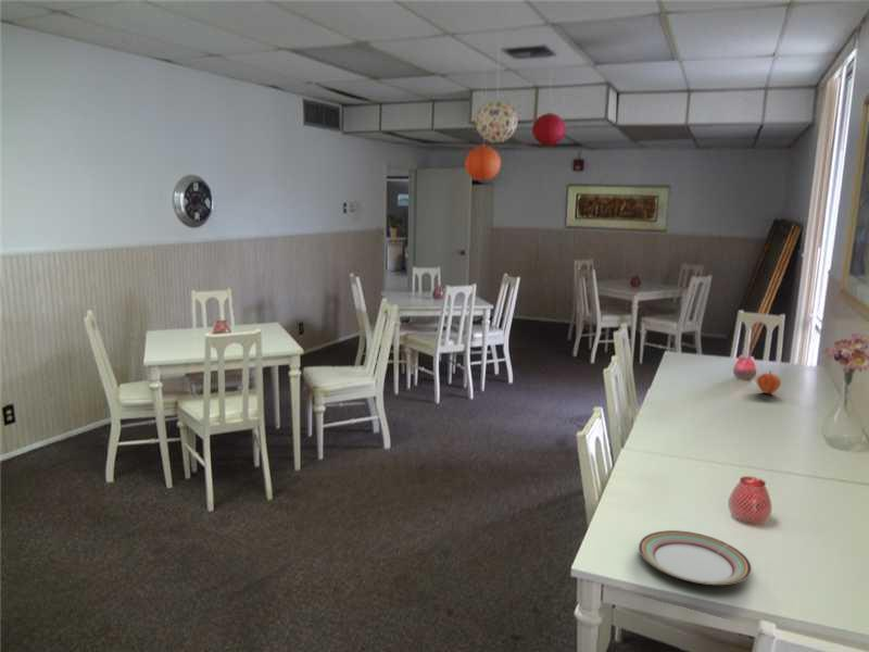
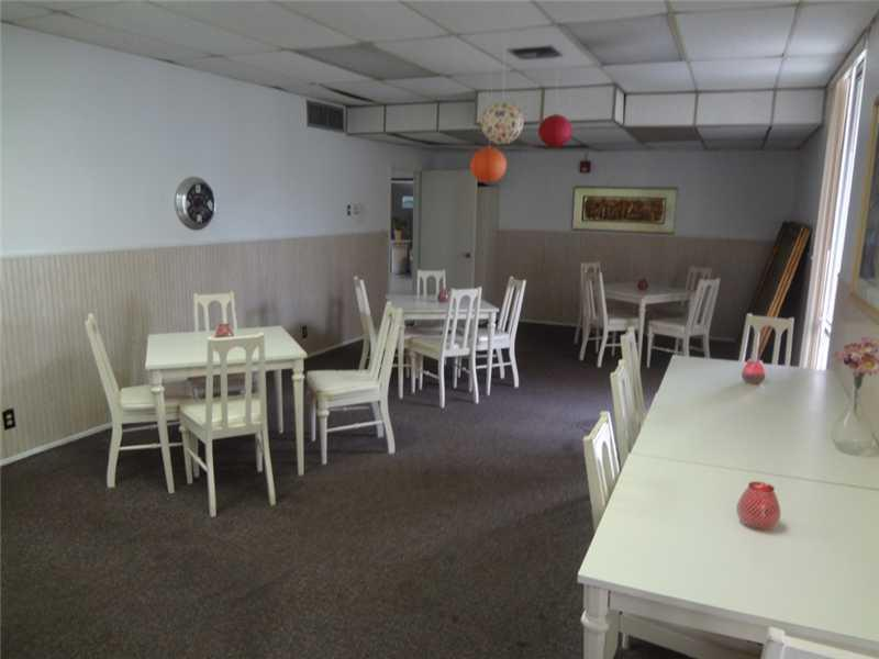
- fruit (768, 381)
- plate (692, 559)
